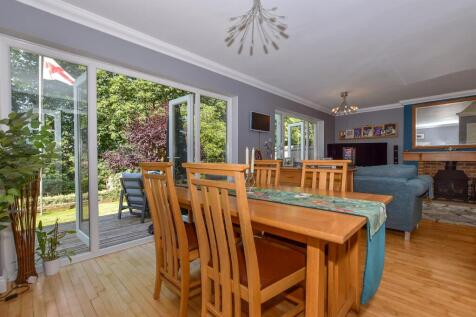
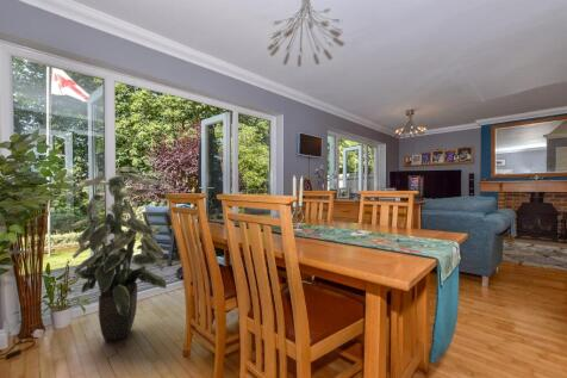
+ indoor plant (123, 252)
